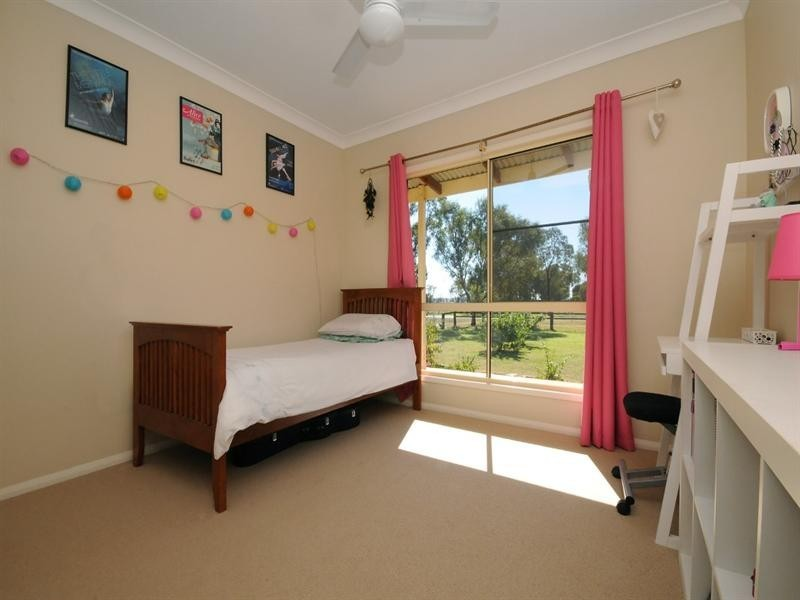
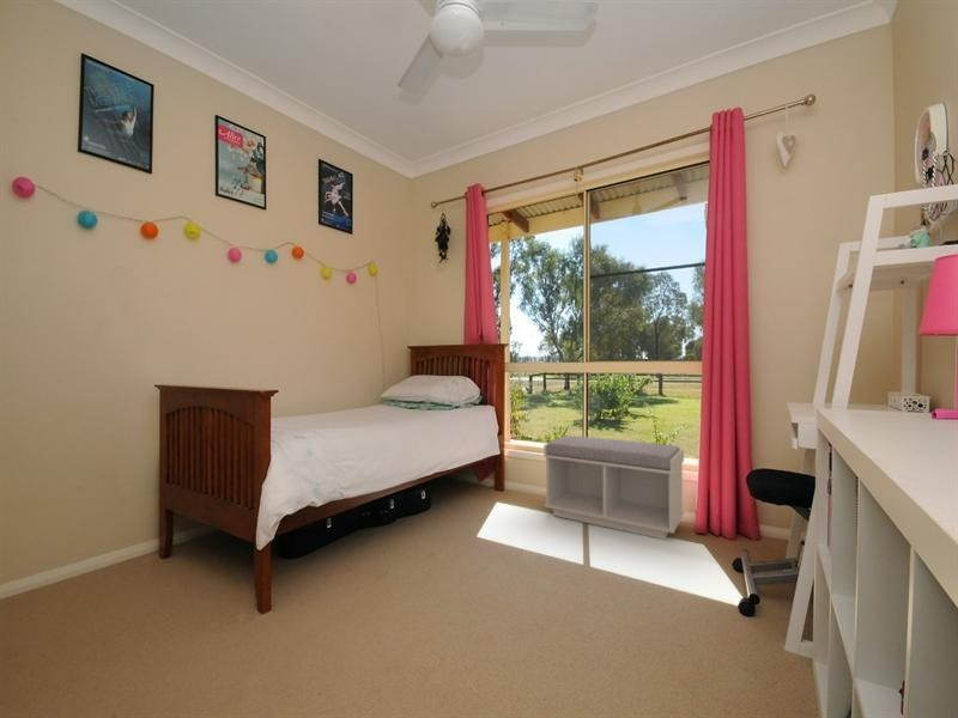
+ bench (612, 480)
